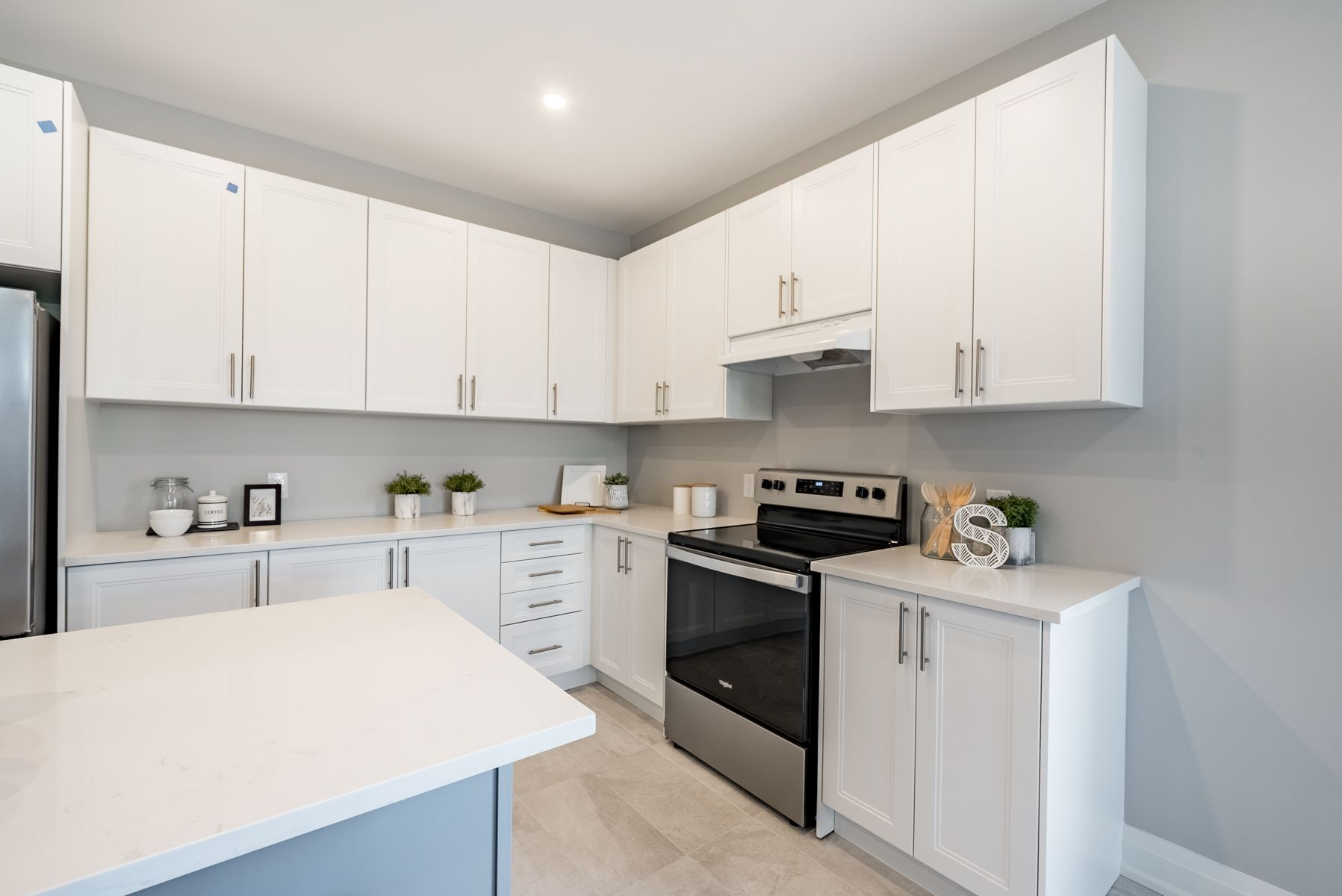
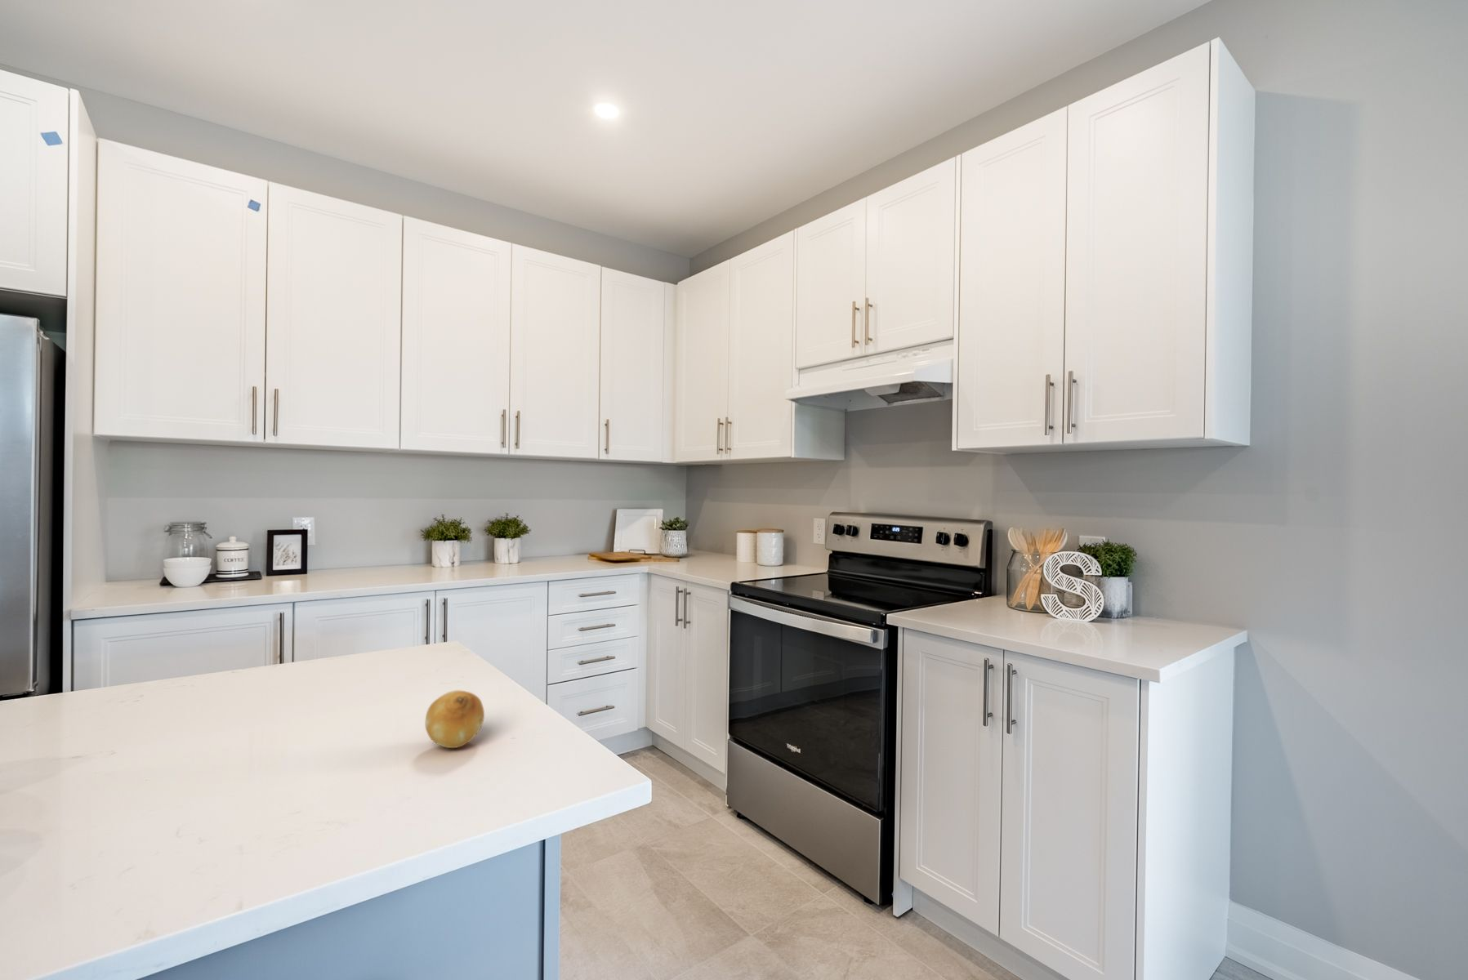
+ fruit (455, 718)
